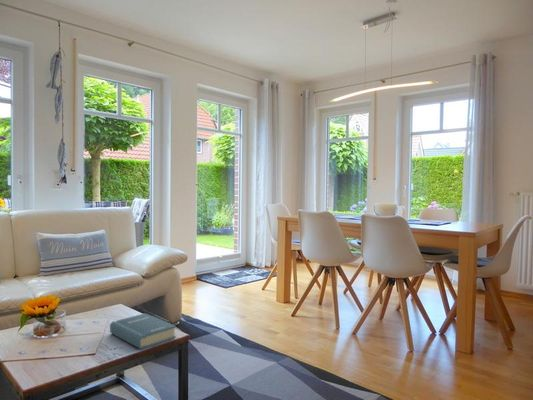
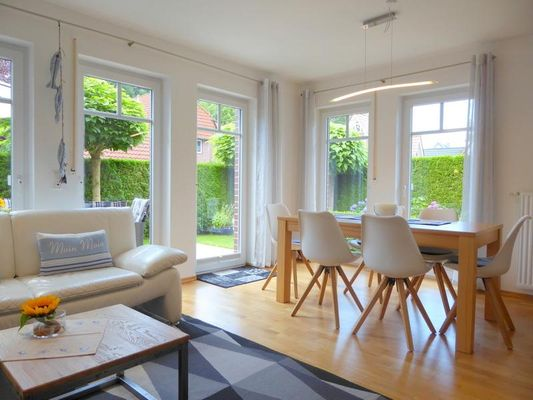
- hardback book (142, 330)
